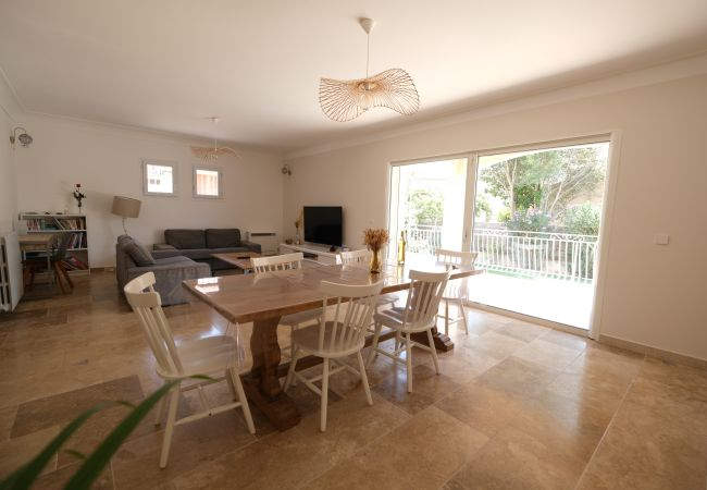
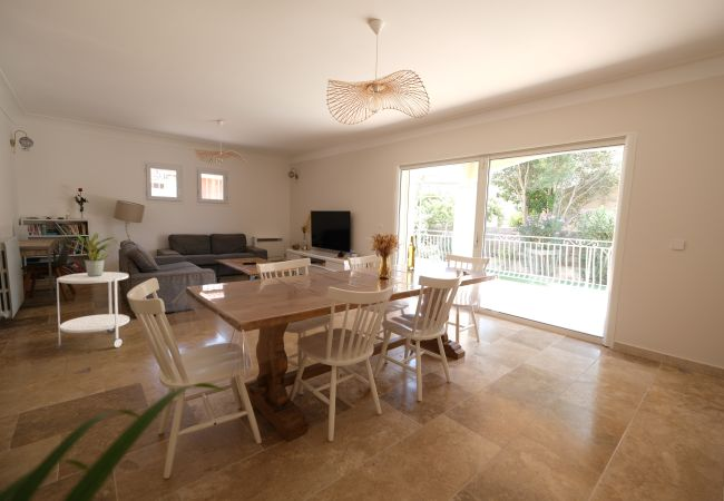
+ side table (95, 315)
+ potted plant (92, 254)
